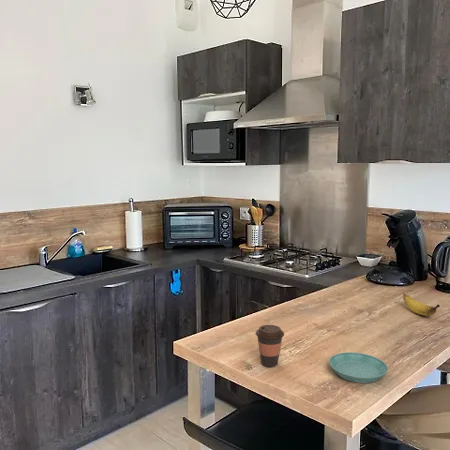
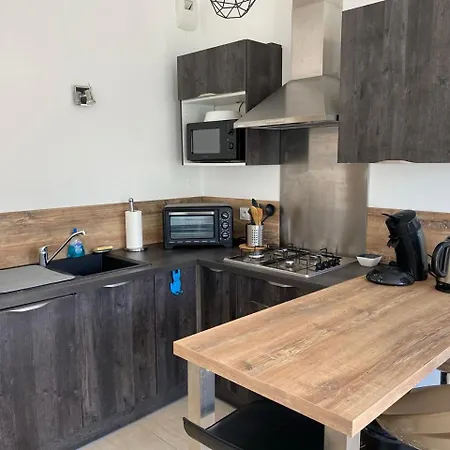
- saucer (357, 368)
- banana (420, 305)
- coffee cup (269, 346)
